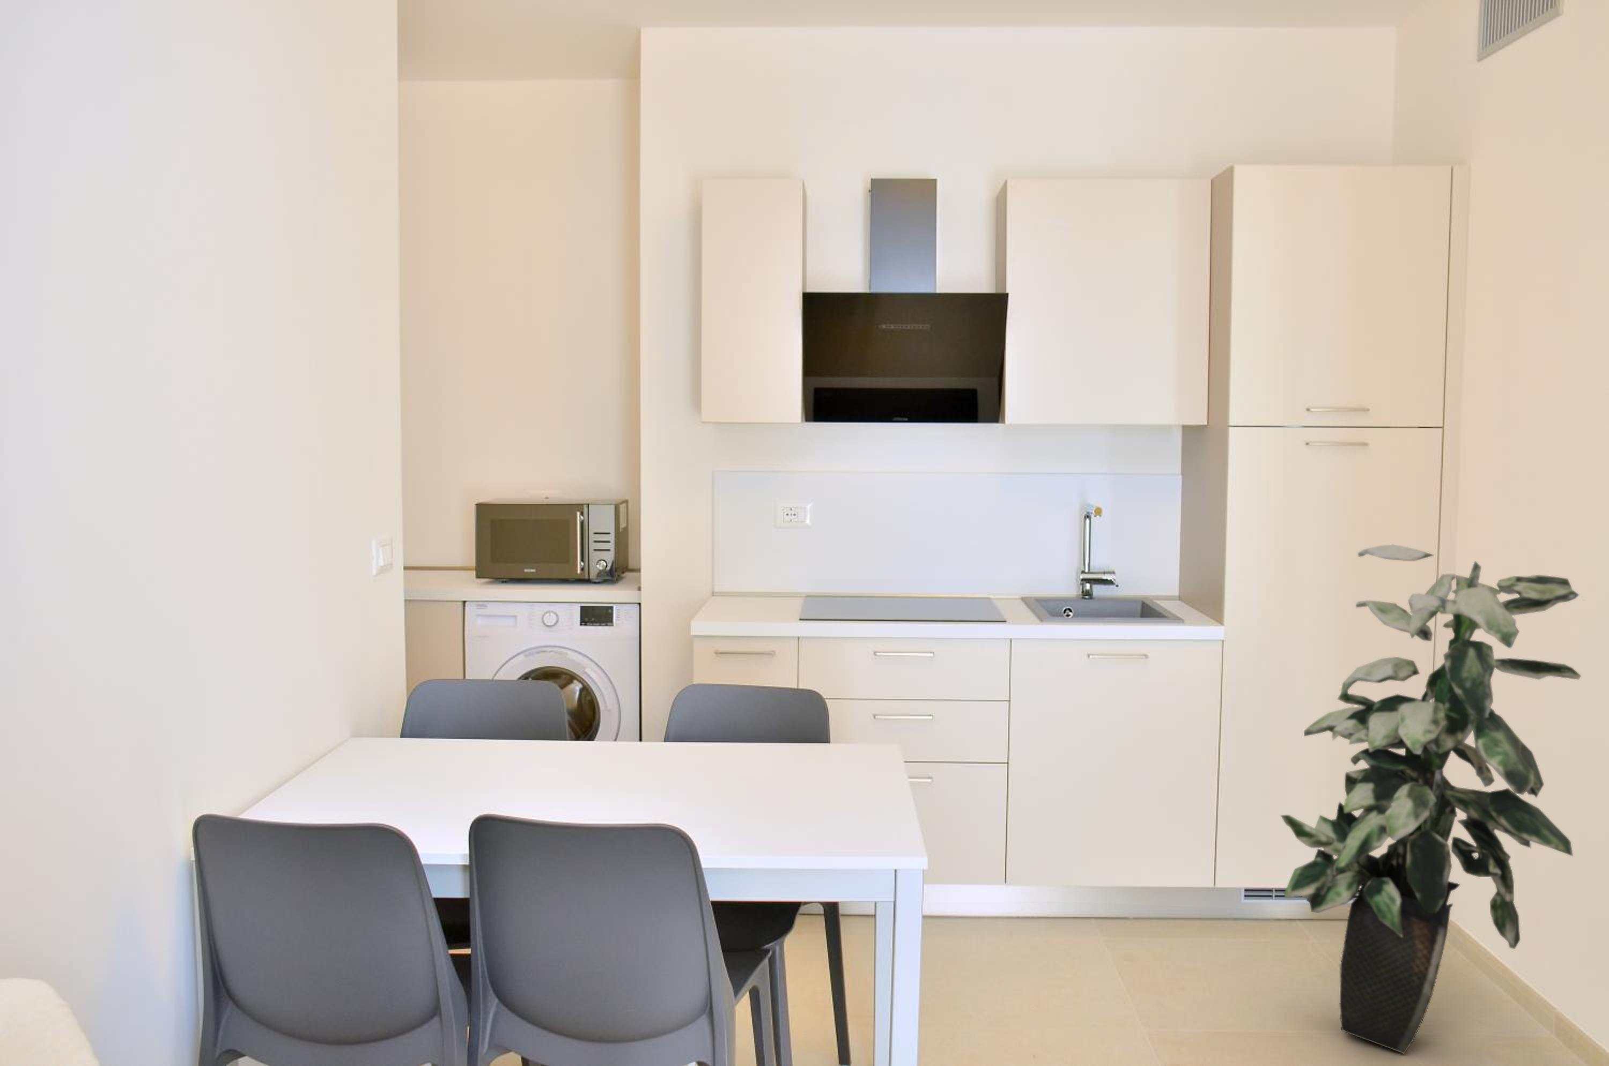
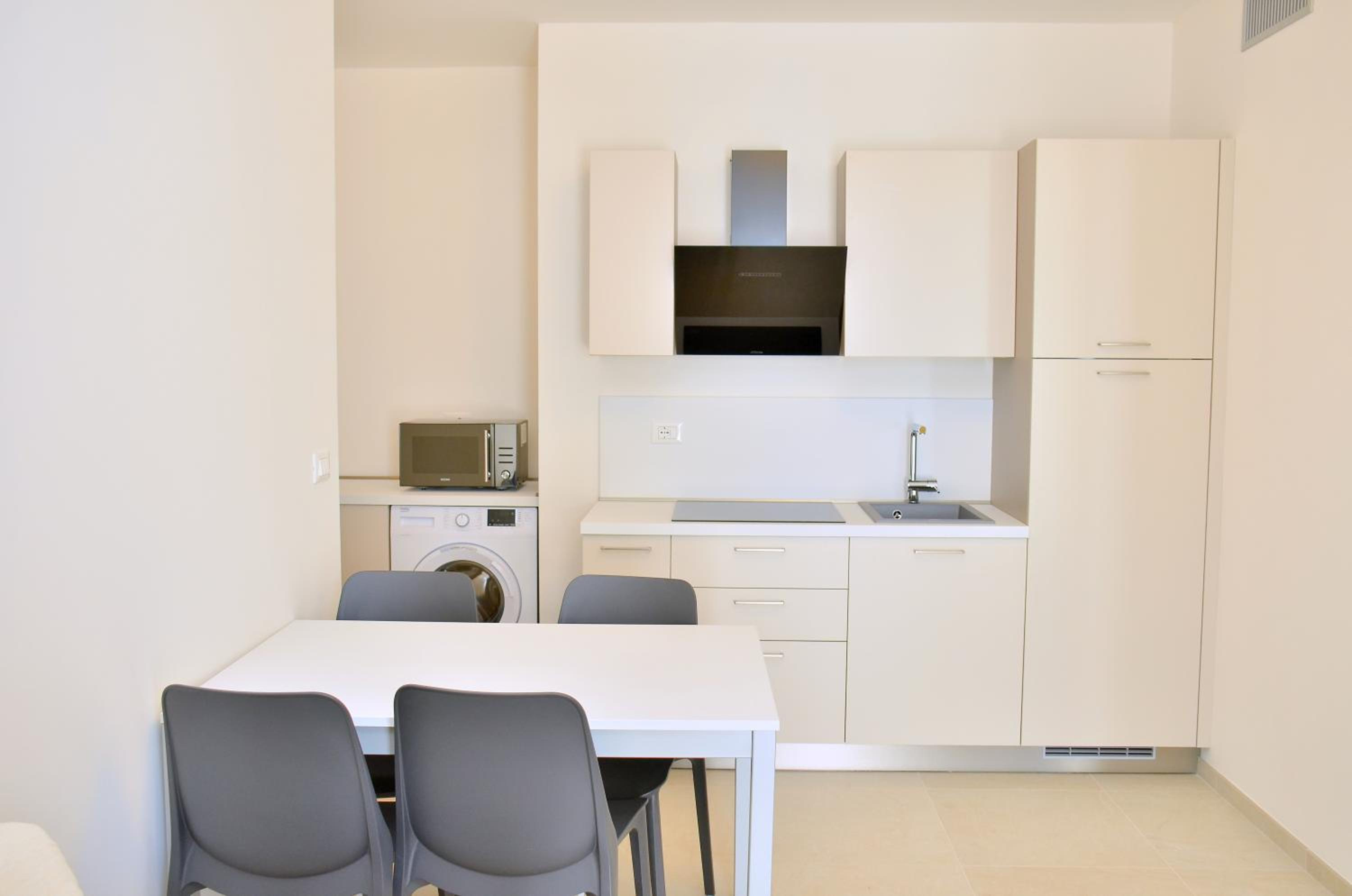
- indoor plant (1417, 795)
